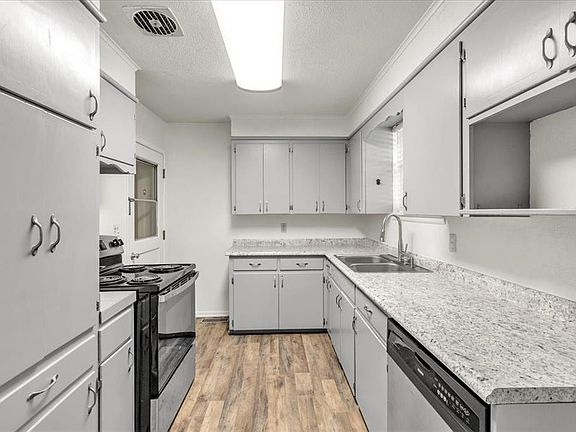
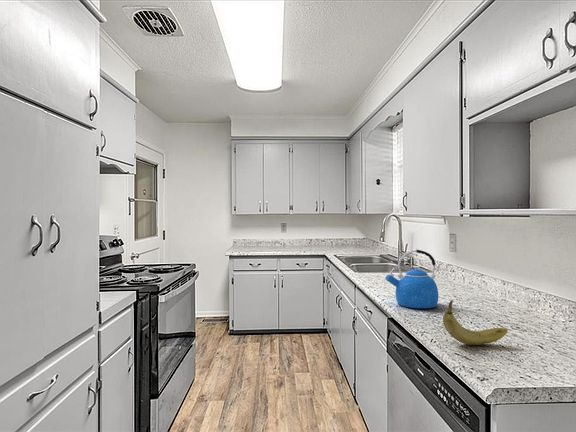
+ fruit (475, 331)
+ kettle (411, 276)
